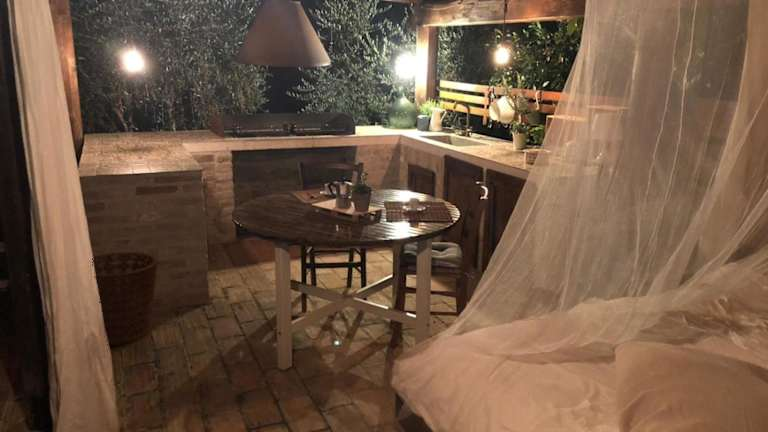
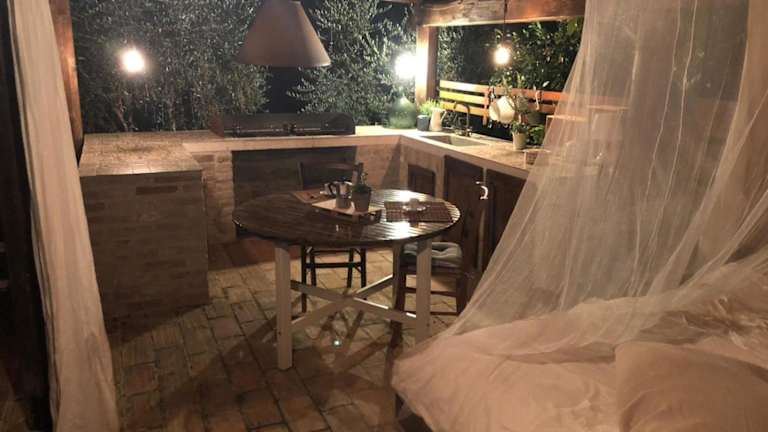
- basket (118, 299)
